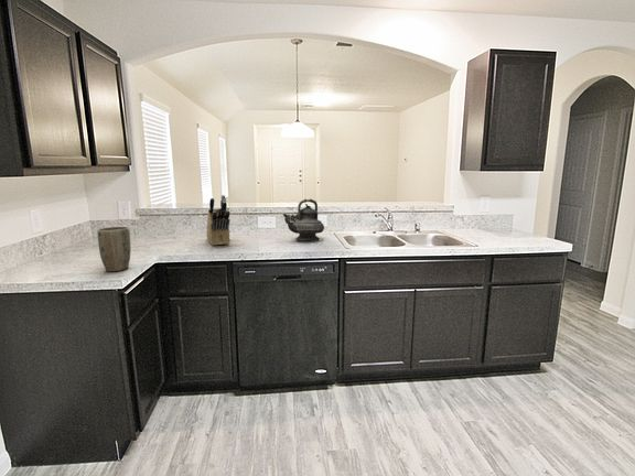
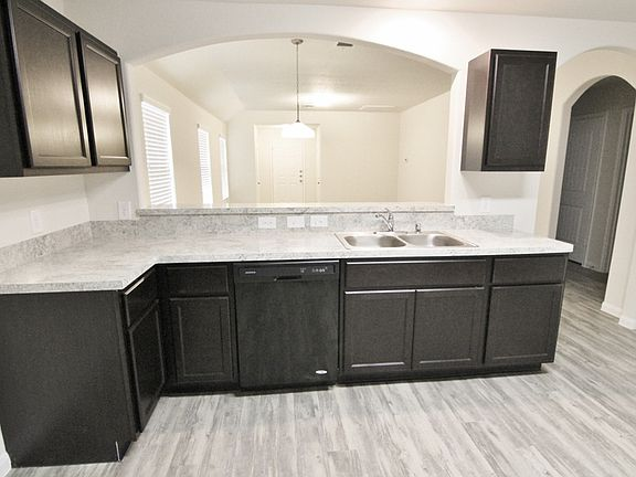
- knife block (217, 218)
- plant pot (115, 248)
- teapot (302, 219)
